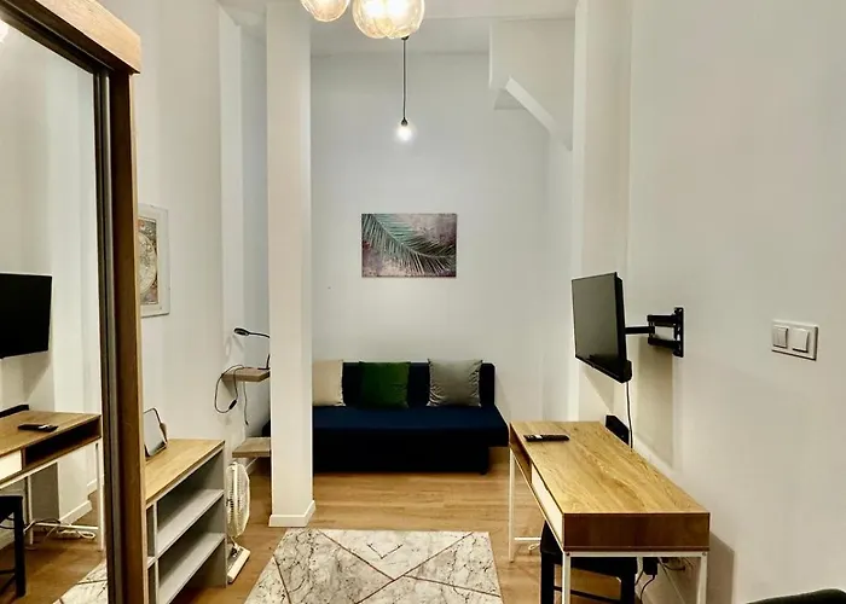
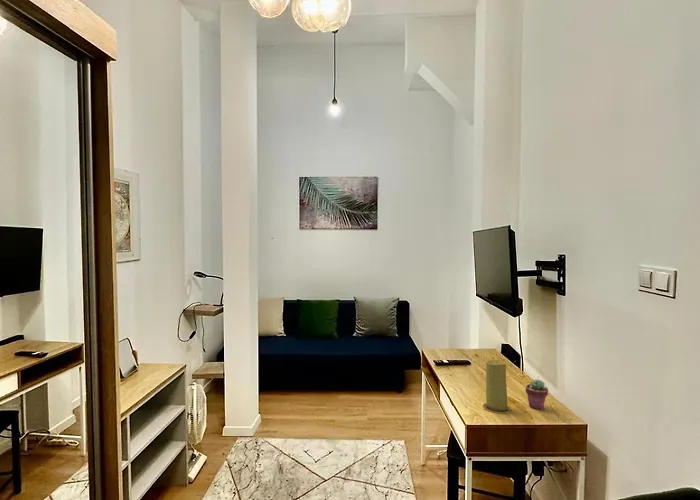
+ potted succulent (536, 393)
+ candle (496, 384)
